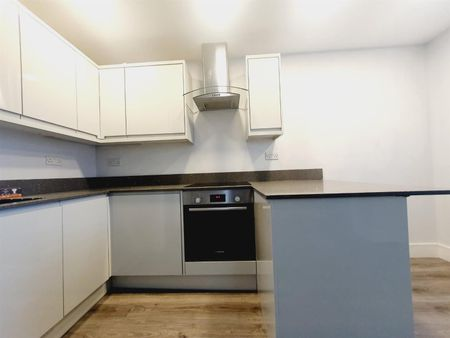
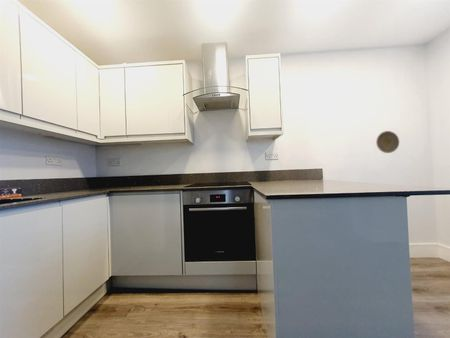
+ decorative plate (387, 142)
